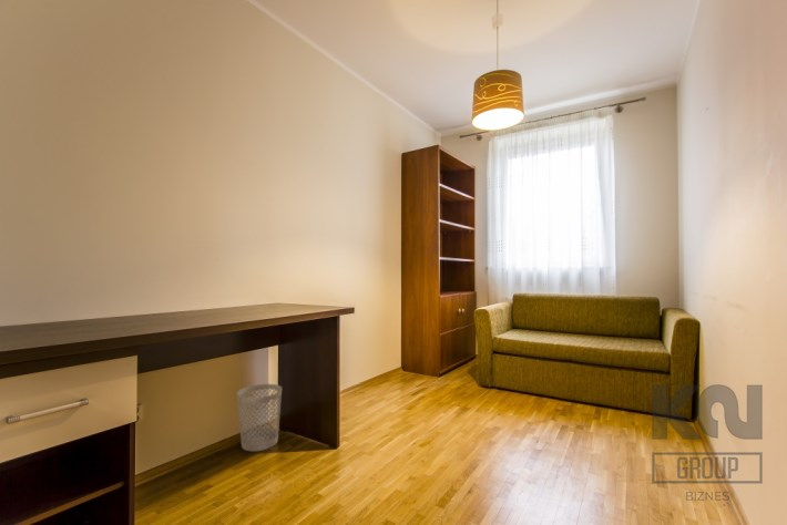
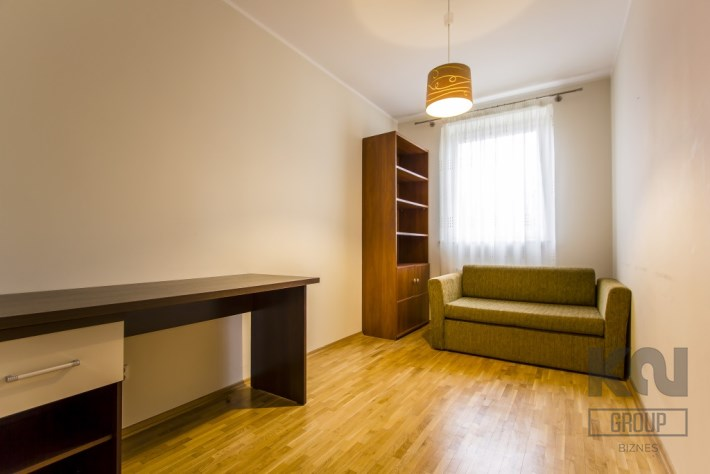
- wastebasket (259, 416)
